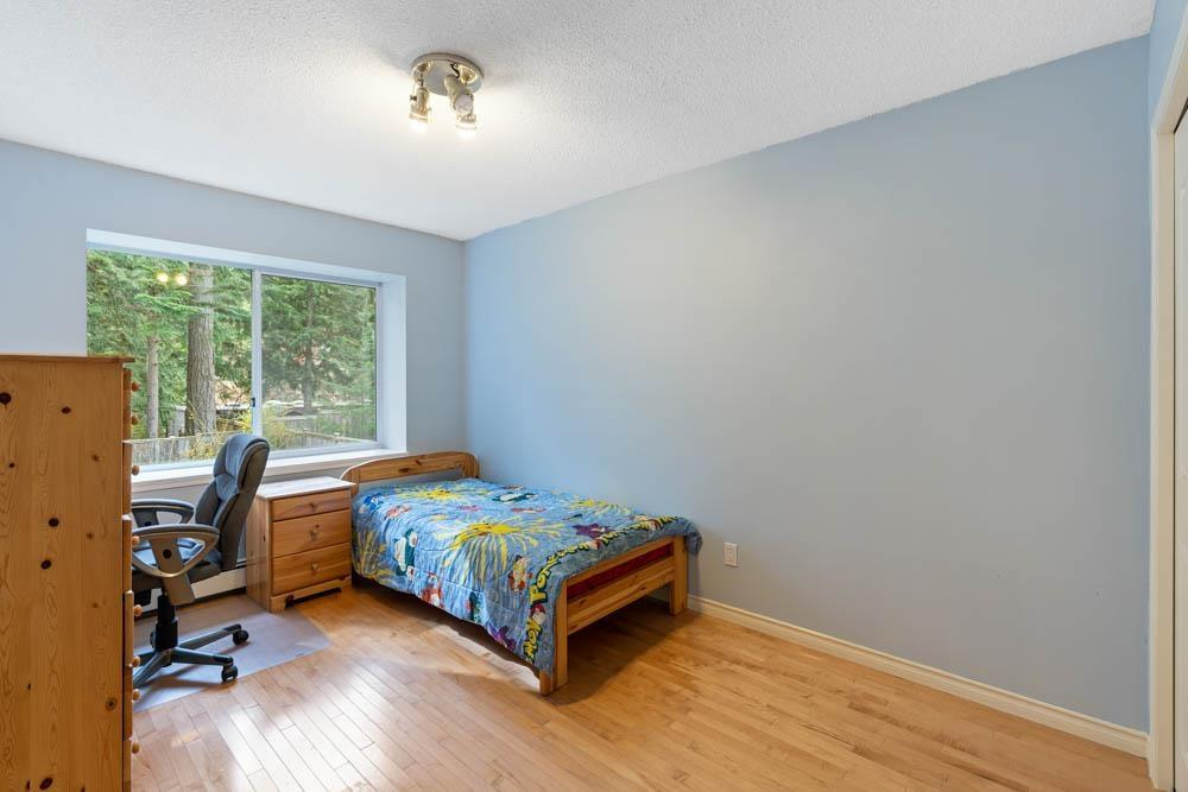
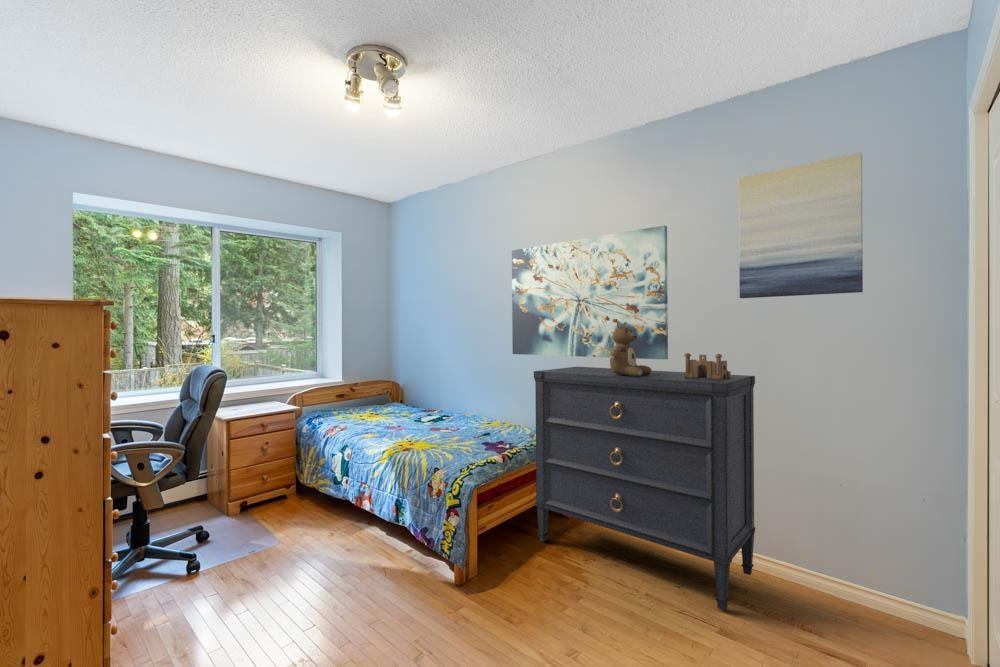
+ wall art (580, 298)
+ stuffed bear (629, 348)
+ toy castle (706, 364)
+ dresser (636, 464)
+ wall art (796, 231)
